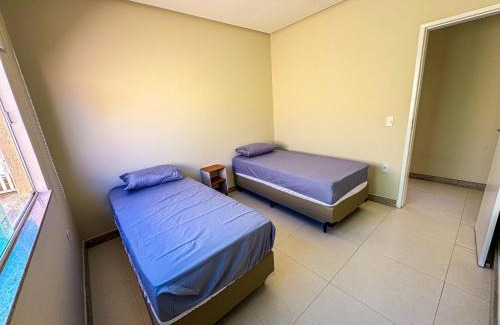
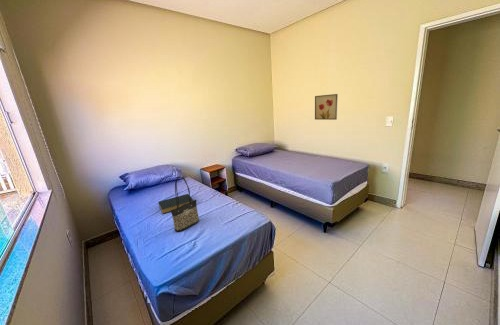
+ hardback book (176, 203)
+ wall art (325, 107)
+ tote bag (184, 204)
